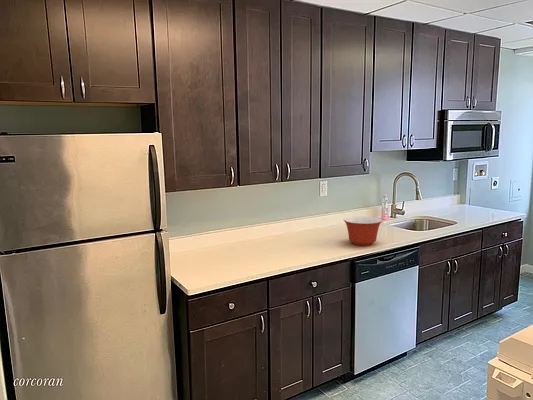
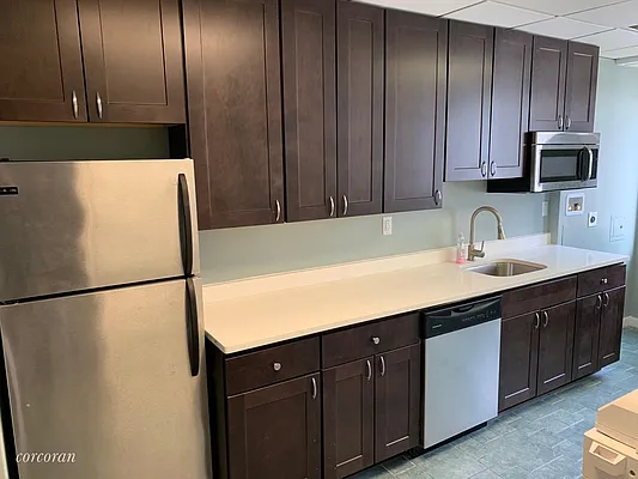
- mixing bowl (362, 231)
